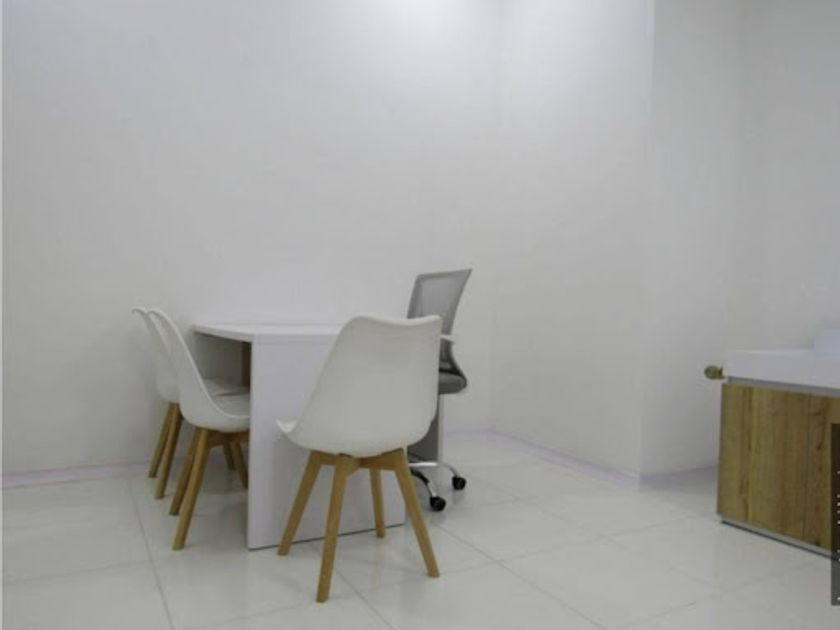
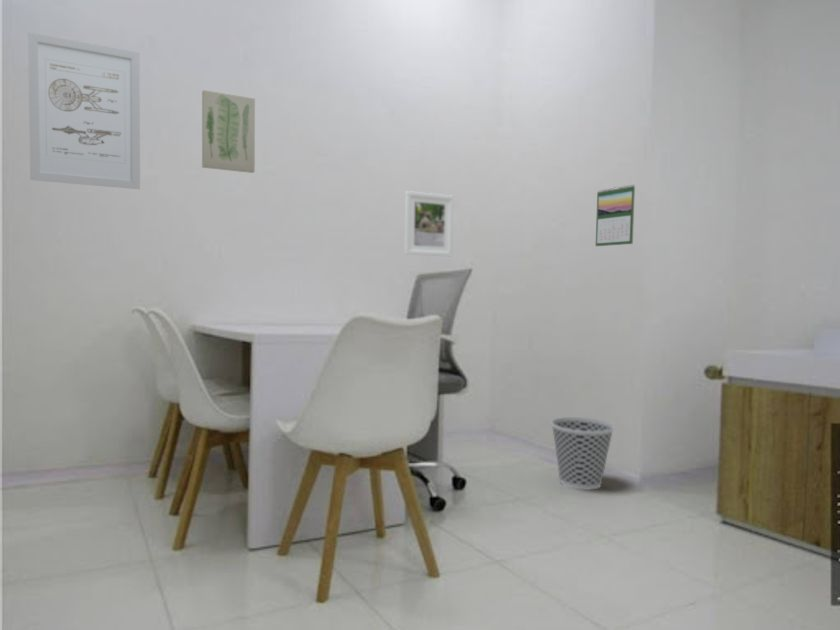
+ calendar (614, 215)
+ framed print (429, 224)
+ wall art (86, 114)
+ wastebasket (581, 453)
+ wall art (228, 132)
